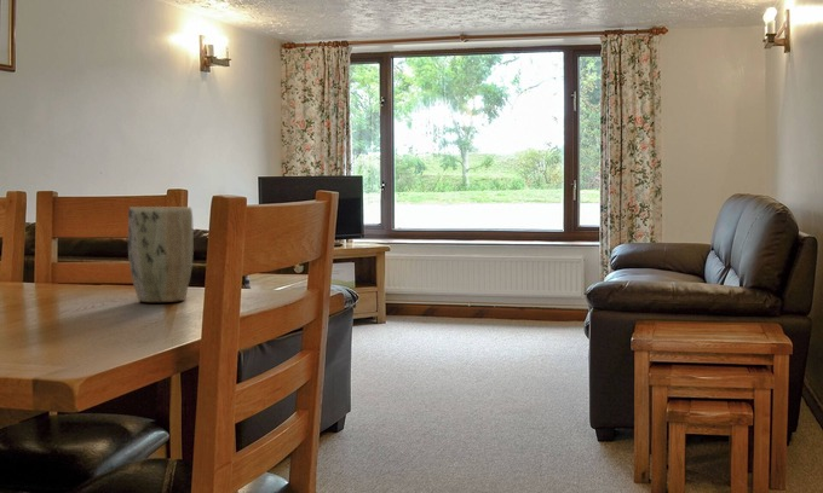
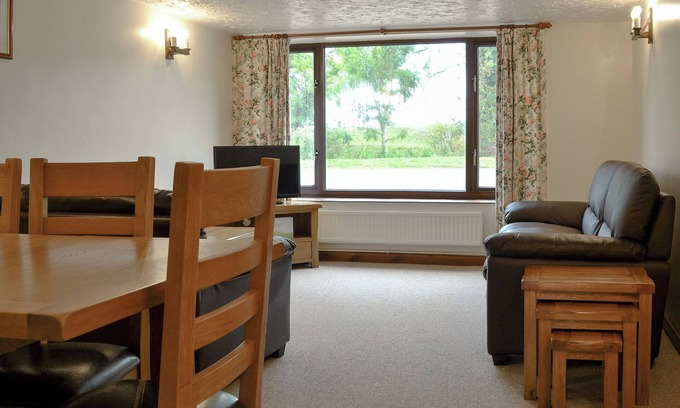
- plant pot (161, 254)
